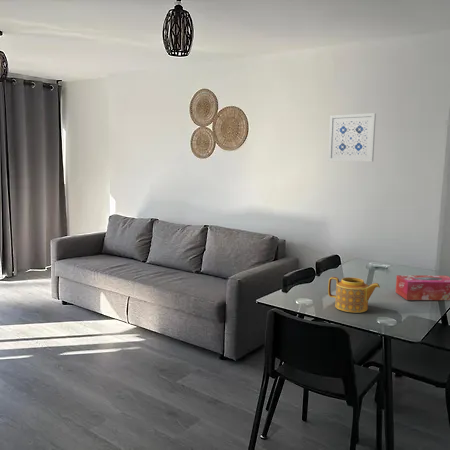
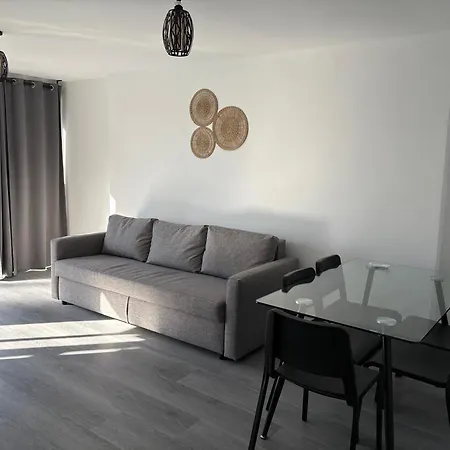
- teapot (353, 293)
- wall art (351, 138)
- tissue box (427, 287)
